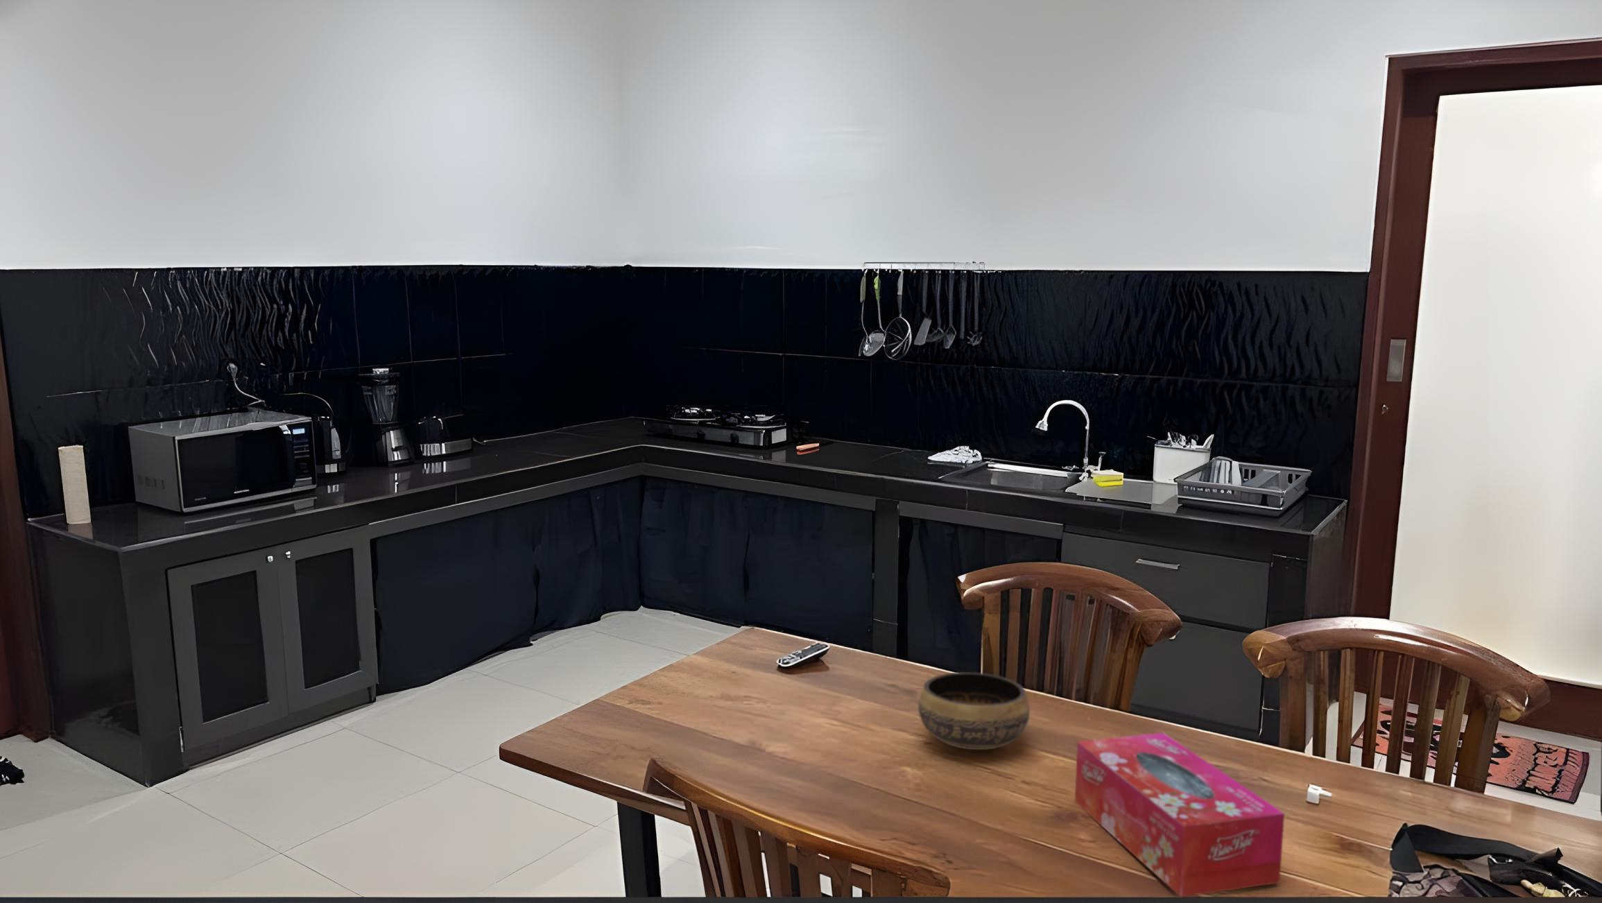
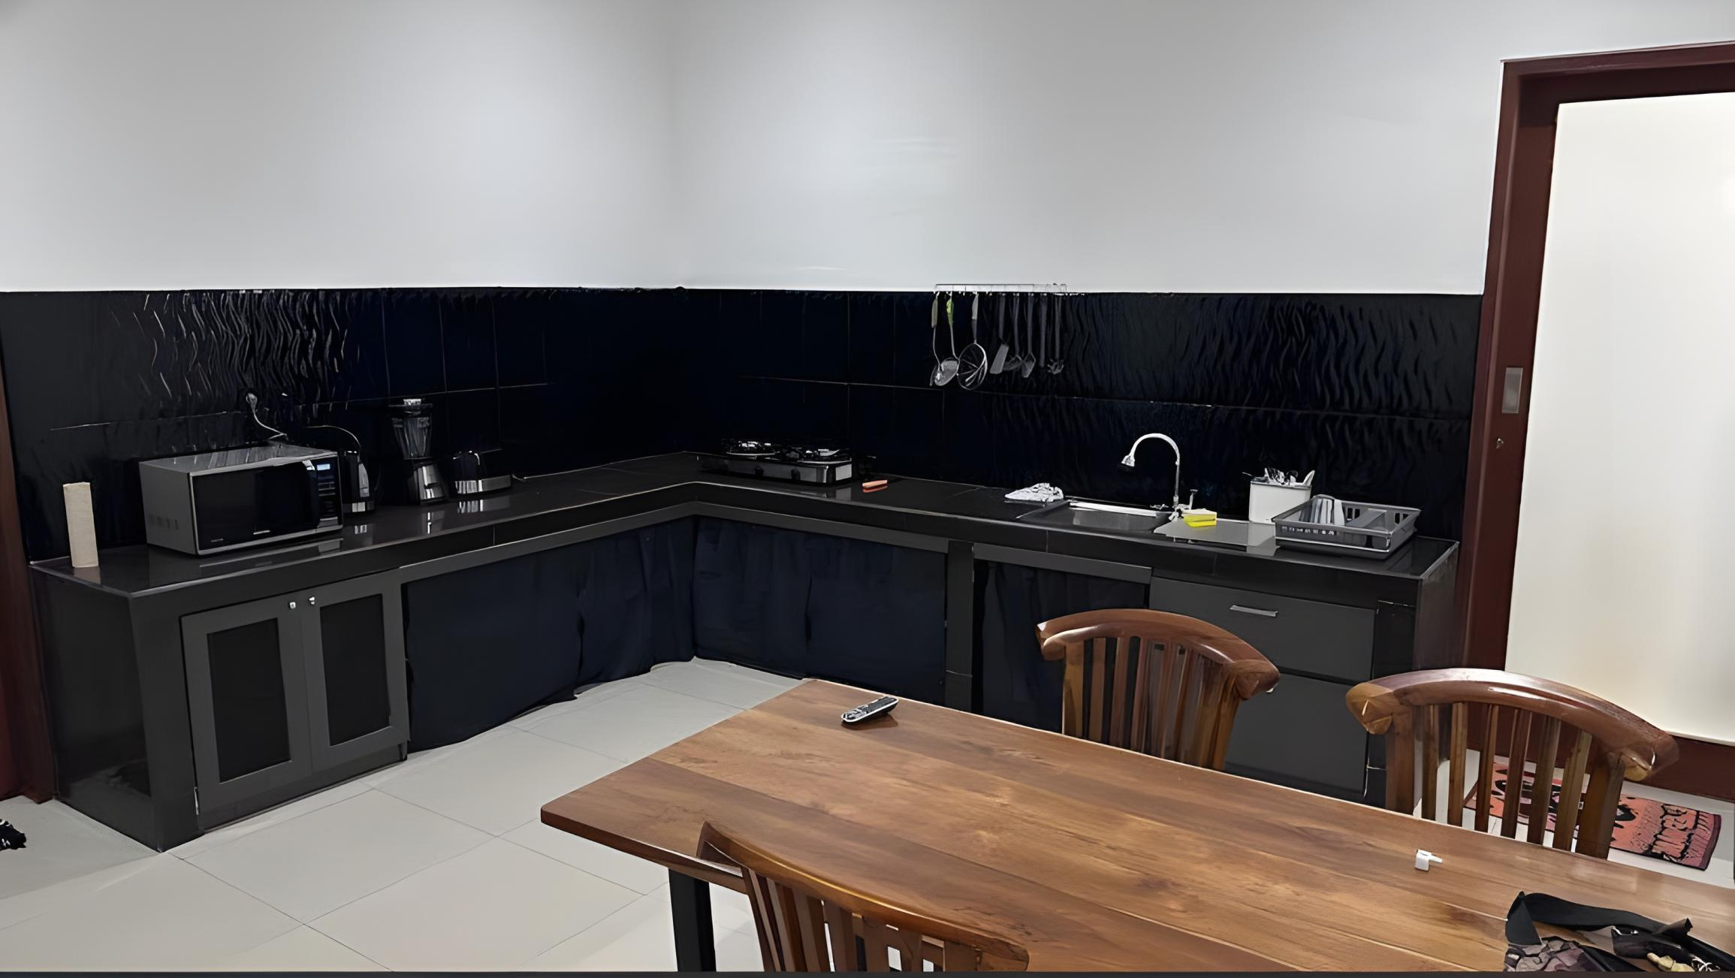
- bowl (973, 714)
- tissue box (1171, 806)
